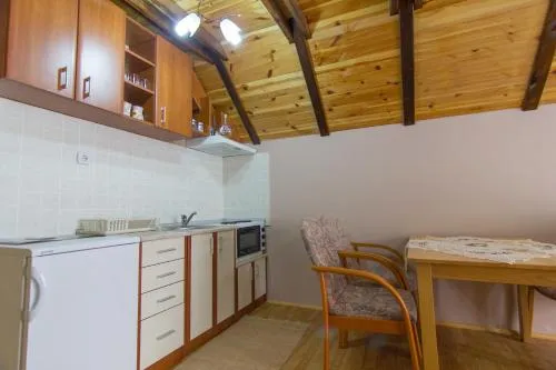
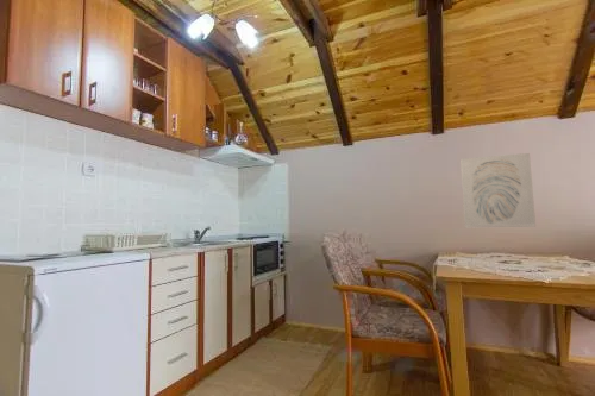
+ wall art (496, 191)
